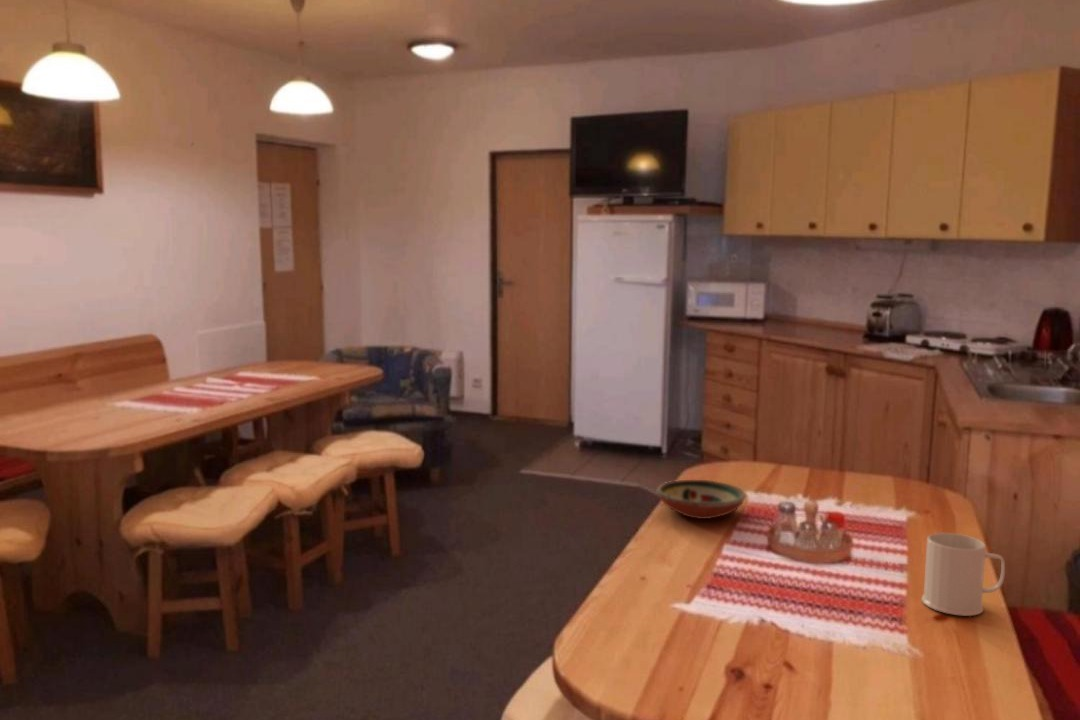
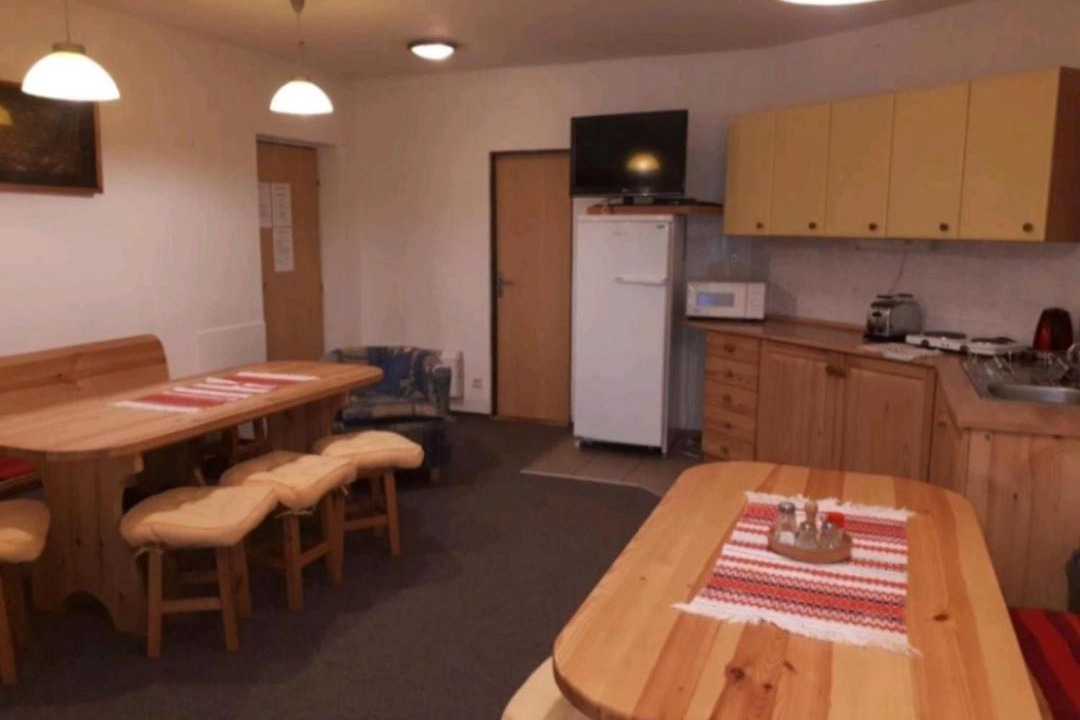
- decorative bowl (700, 501)
- mug (962, 572)
